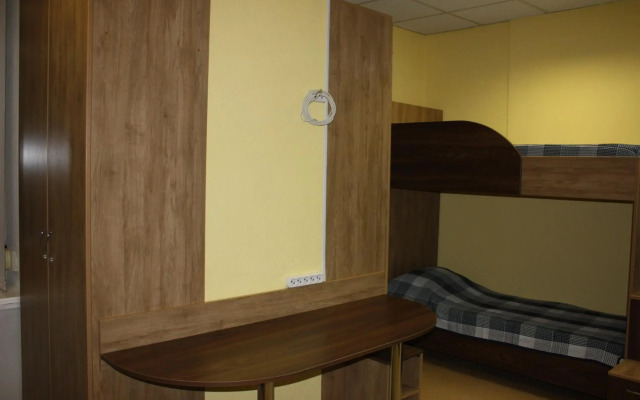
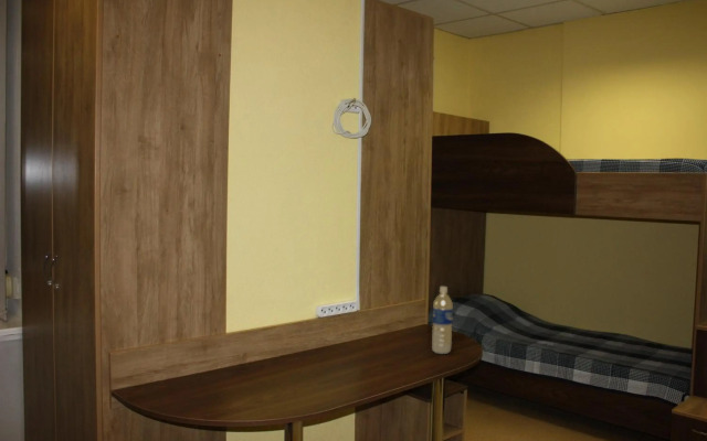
+ water bottle (442, 319)
